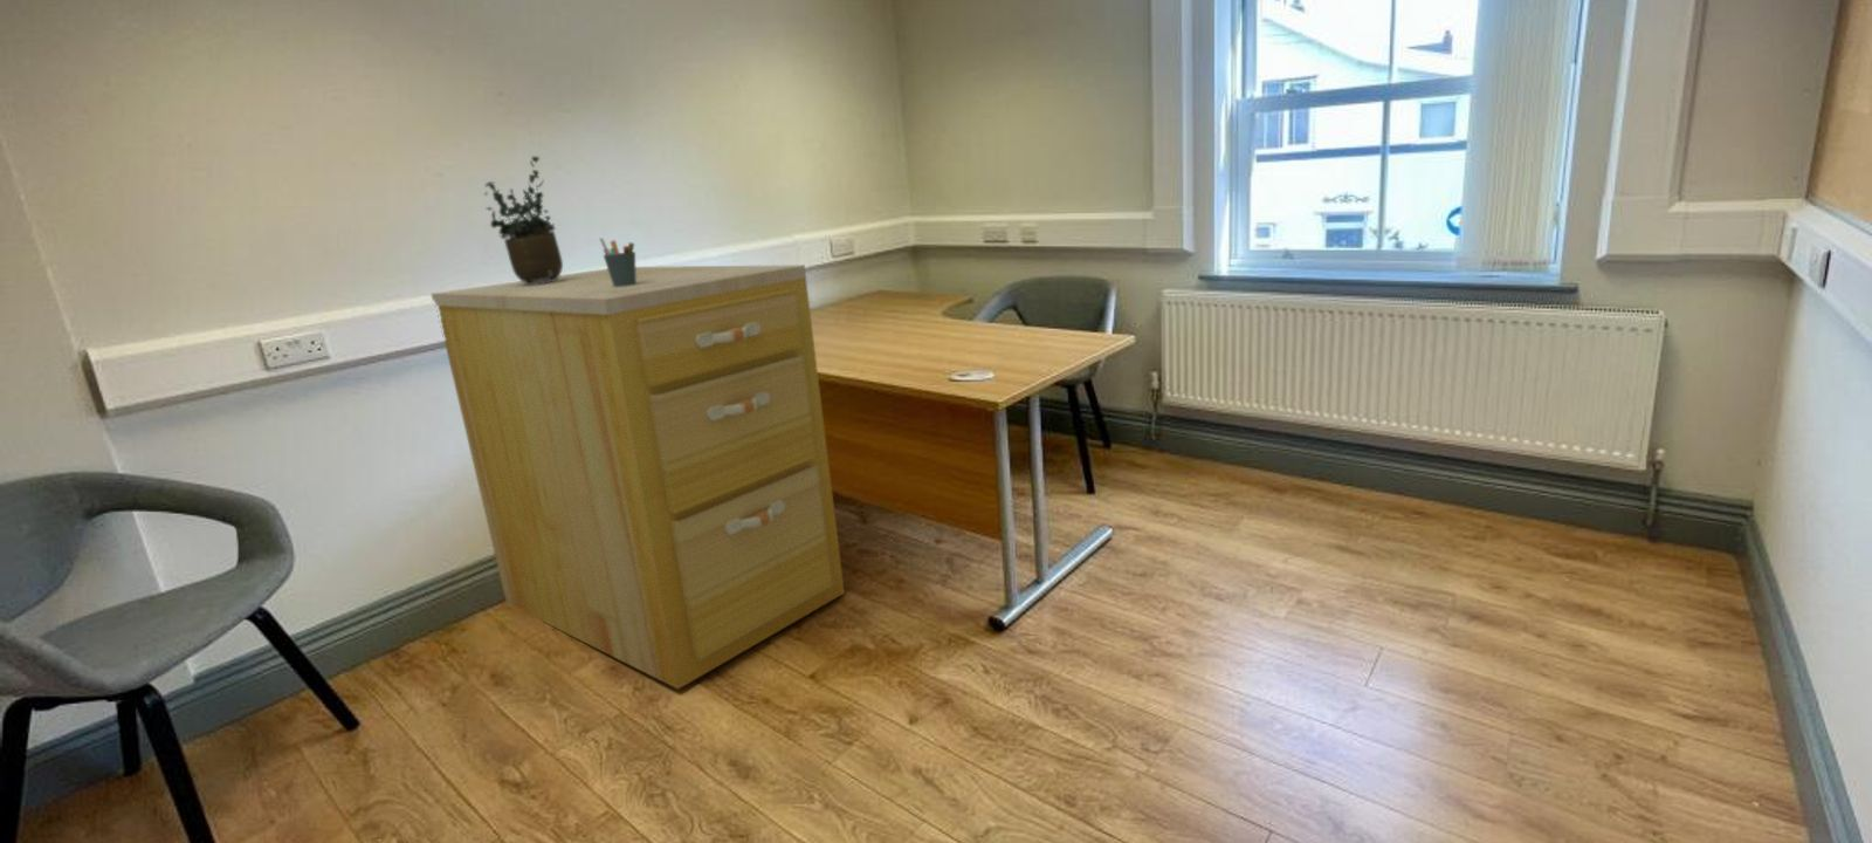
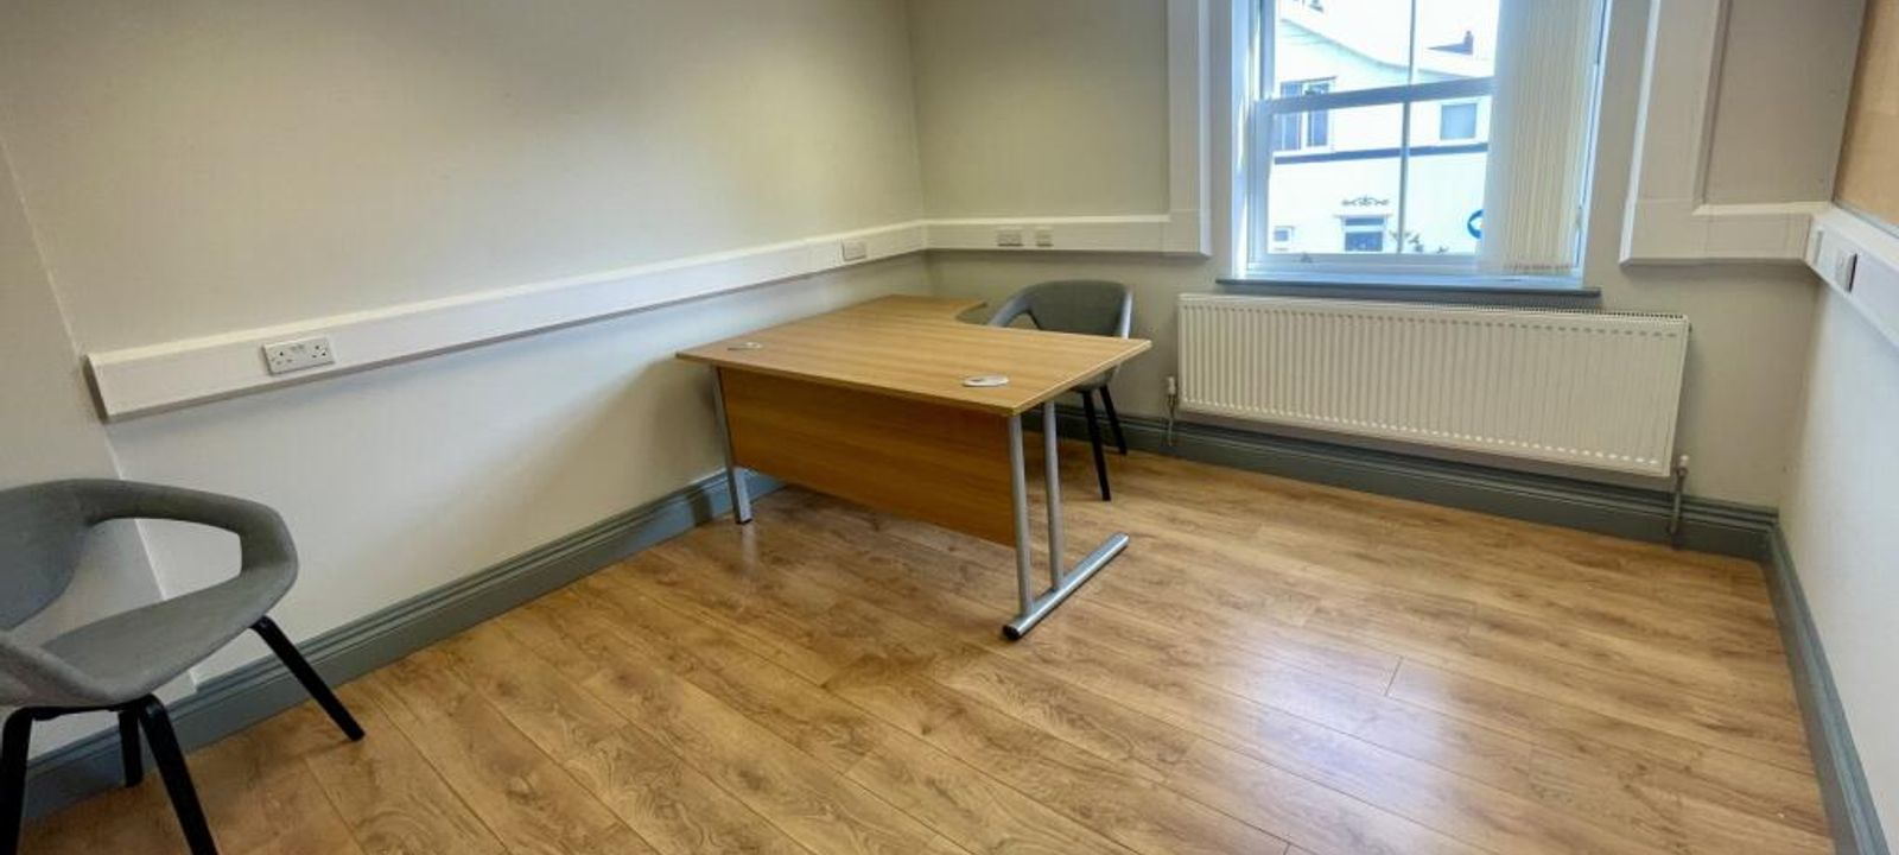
- potted plant (525, 221)
- filing cabinet (649, 449)
- pen holder (620, 260)
